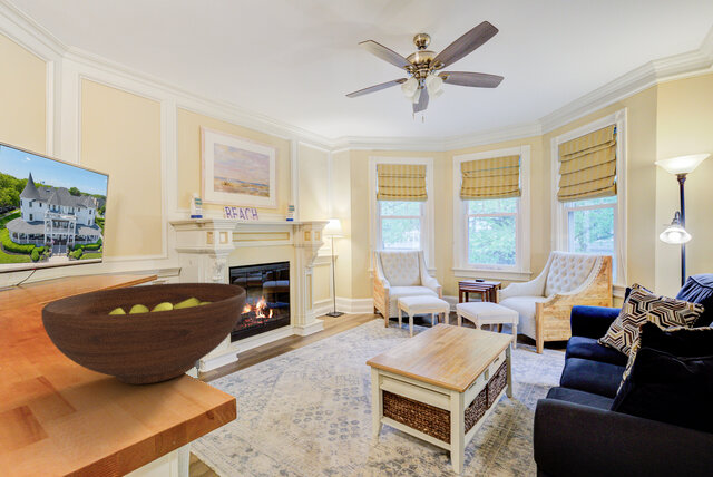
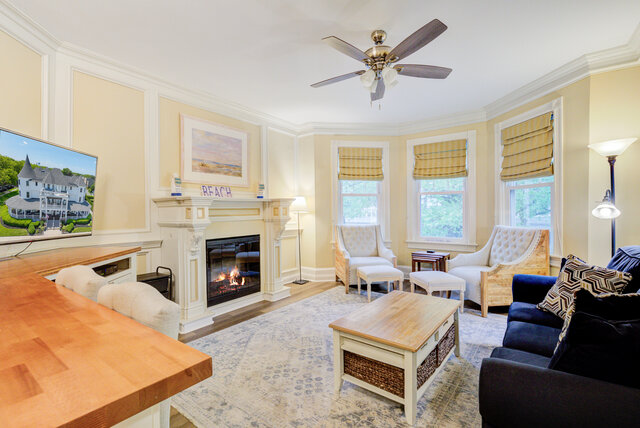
- fruit bowl (158, 333)
